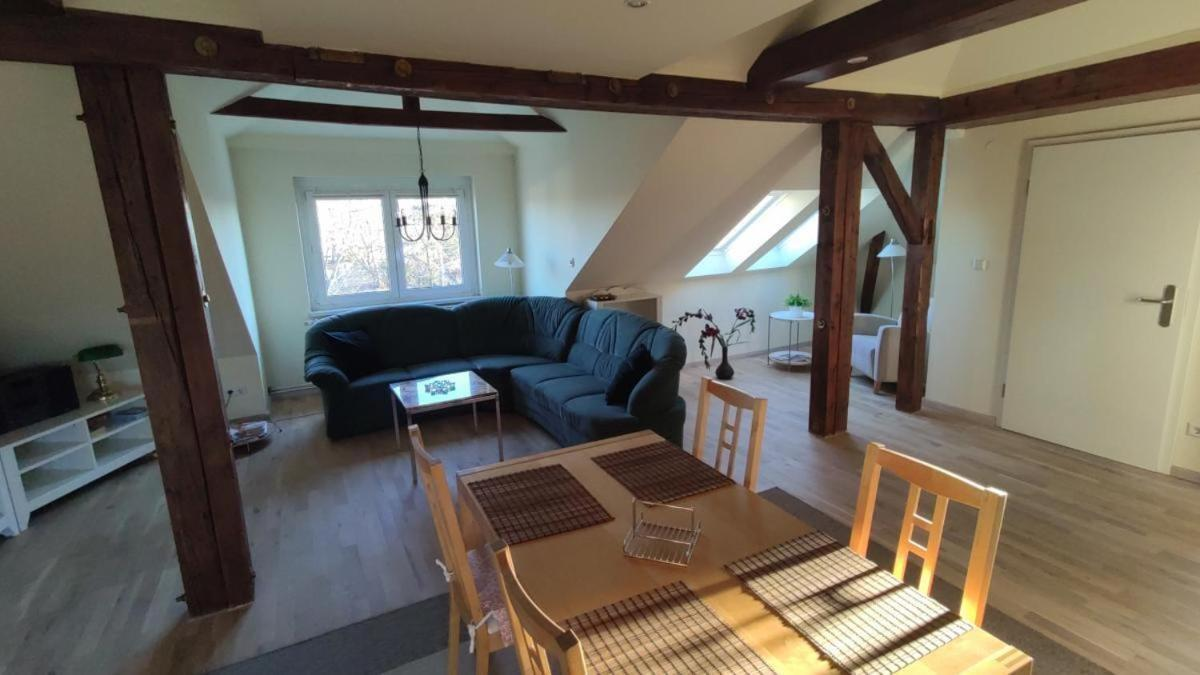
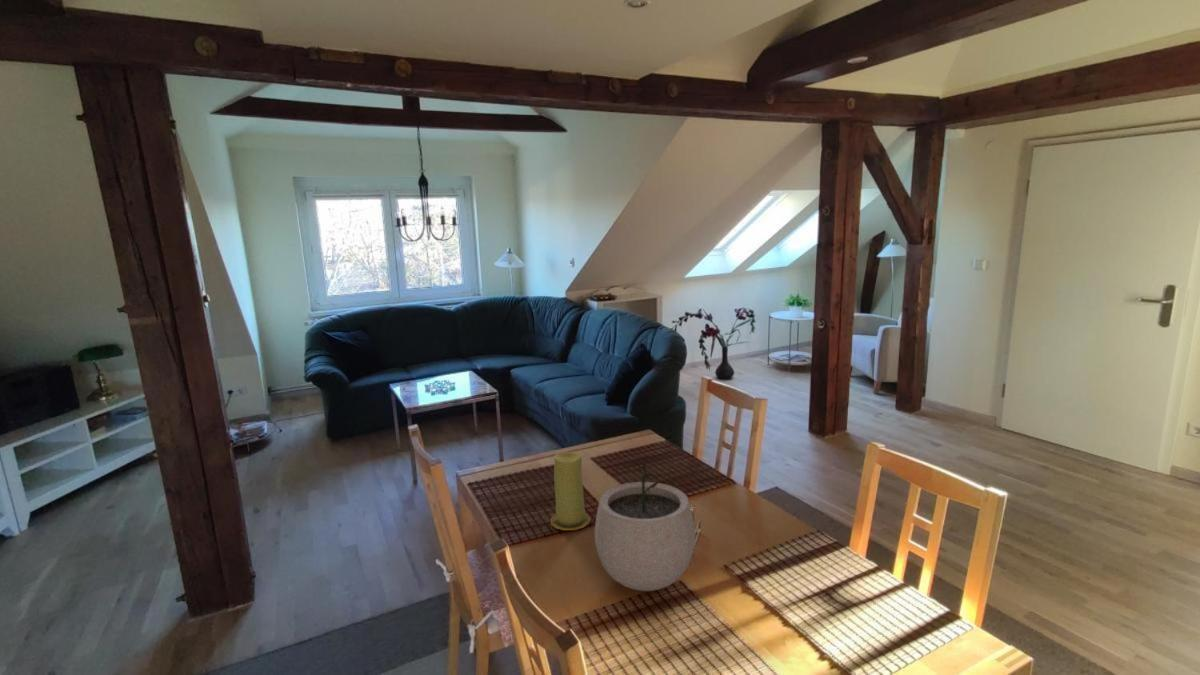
+ candle (569, 488)
+ plant pot (644, 522)
